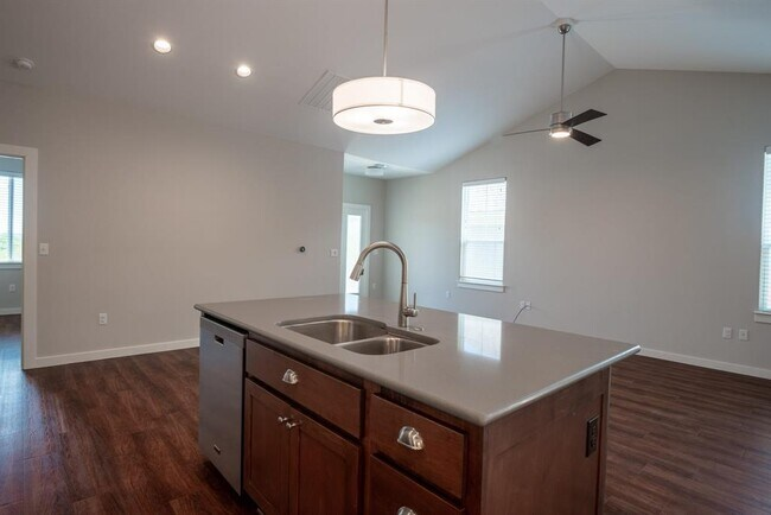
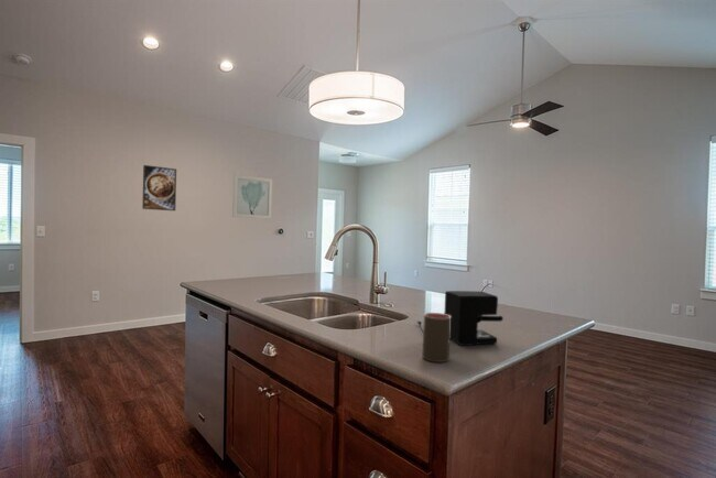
+ coffee maker (456, 311)
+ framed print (160, 188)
+ wall art (252, 197)
+ cup (436, 336)
